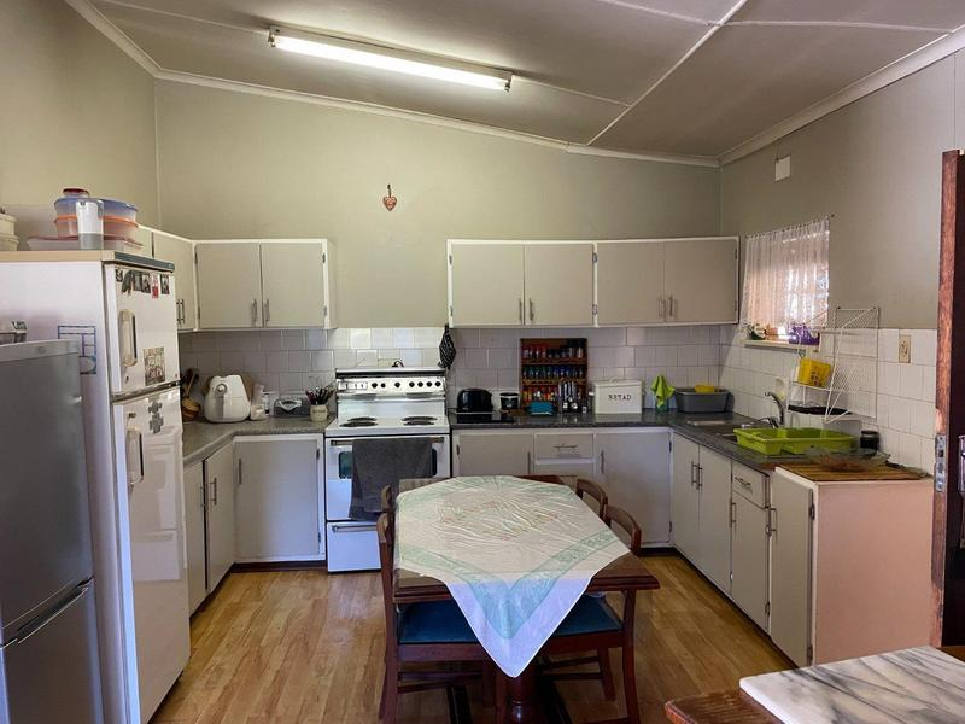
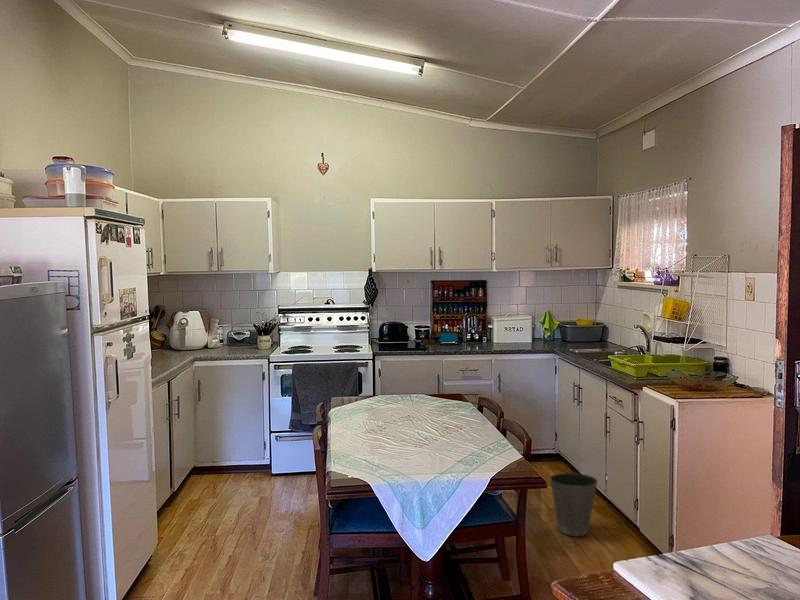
+ waste basket (573, 504)
